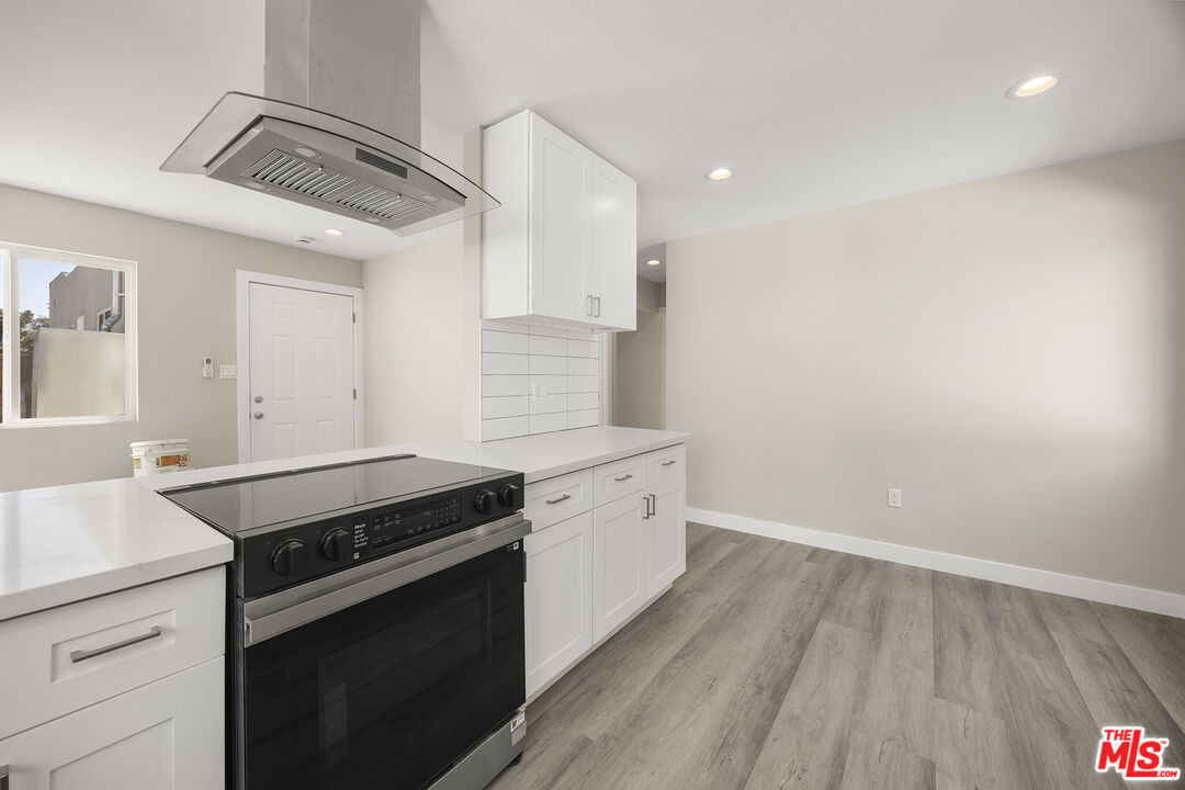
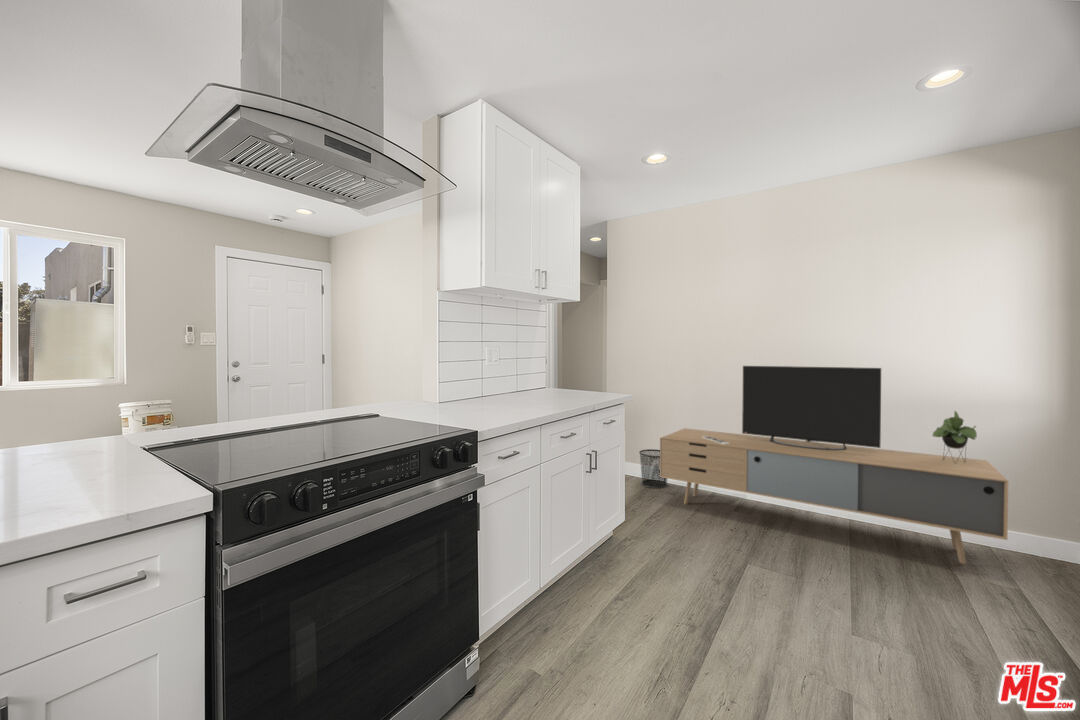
+ waste bin (654, 468)
+ media console (804, 445)
